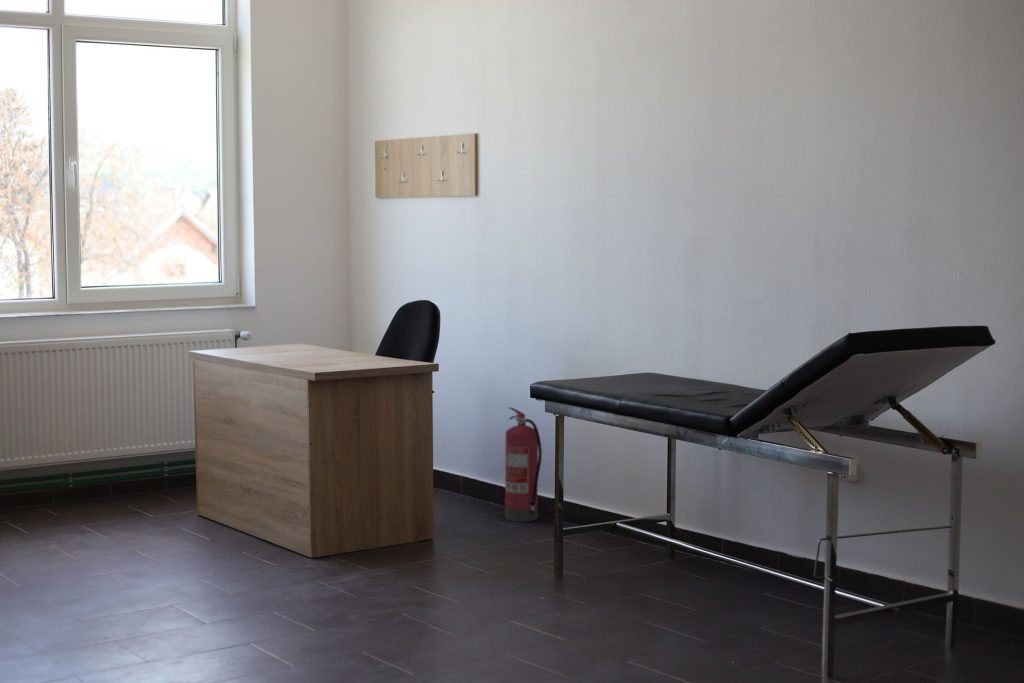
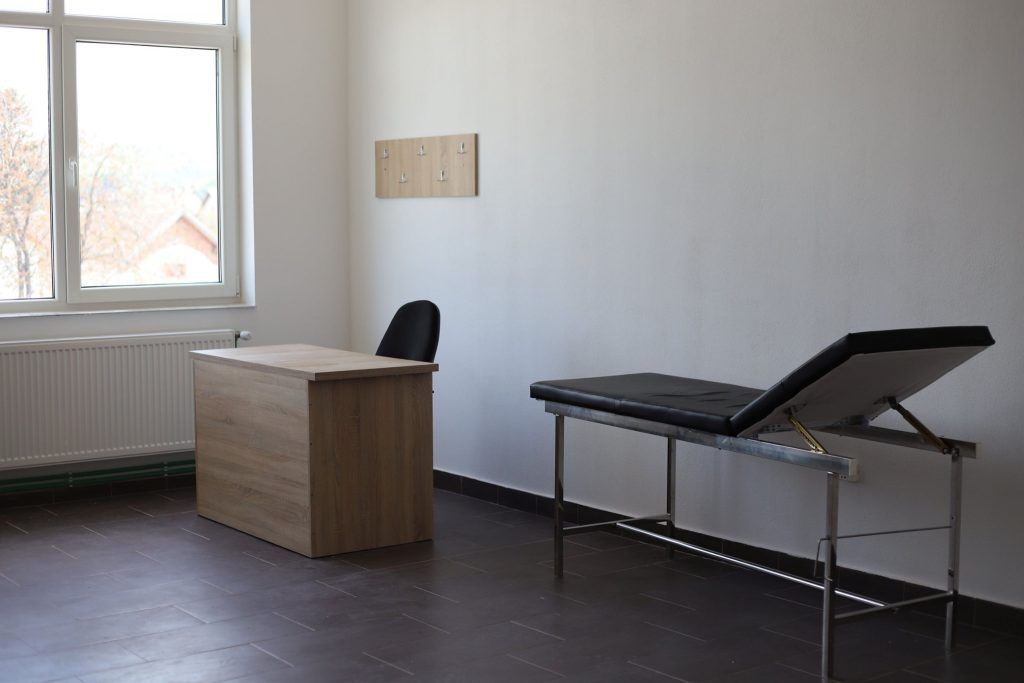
- fire extinguisher (524, 464)
